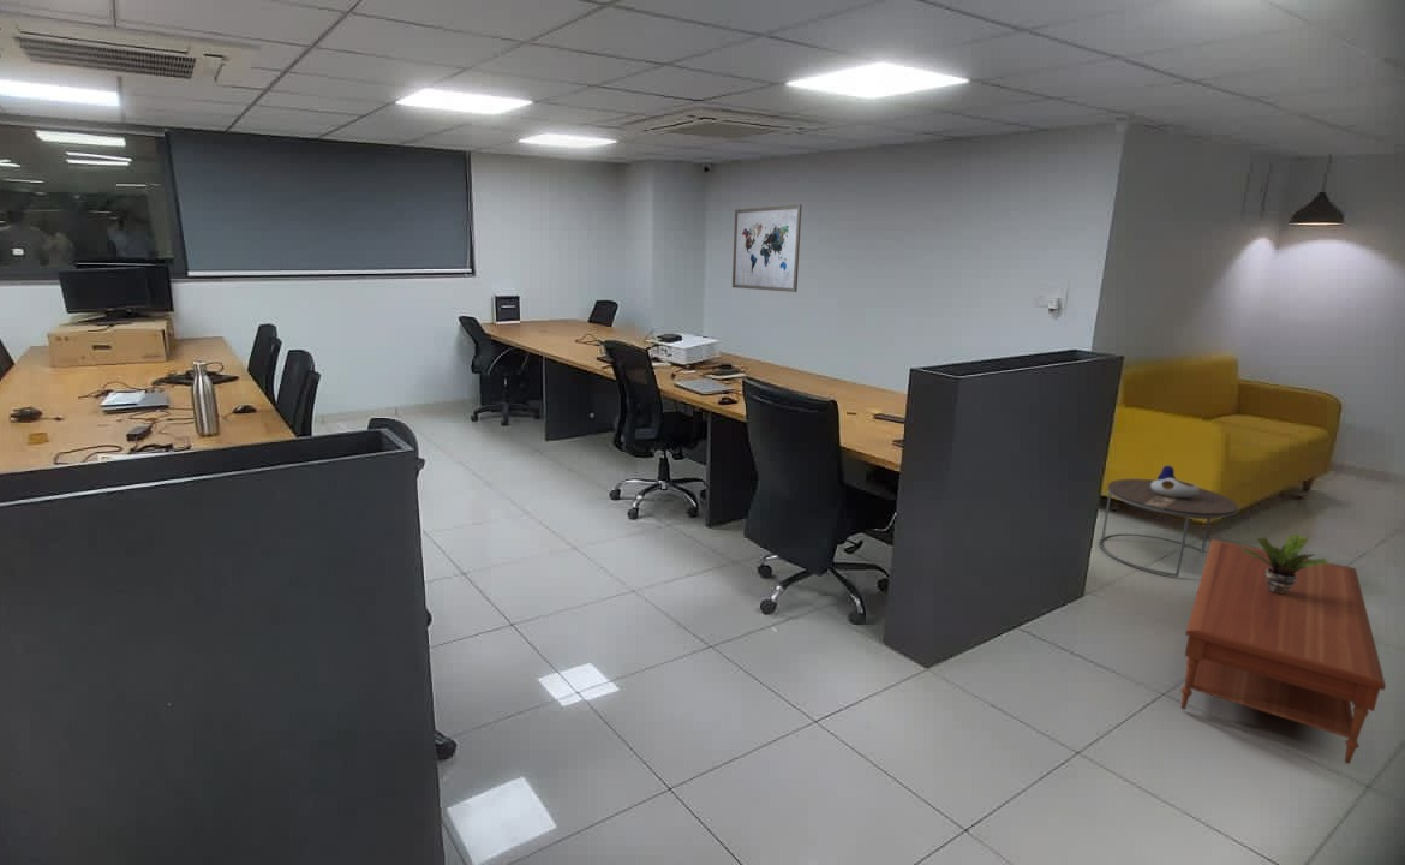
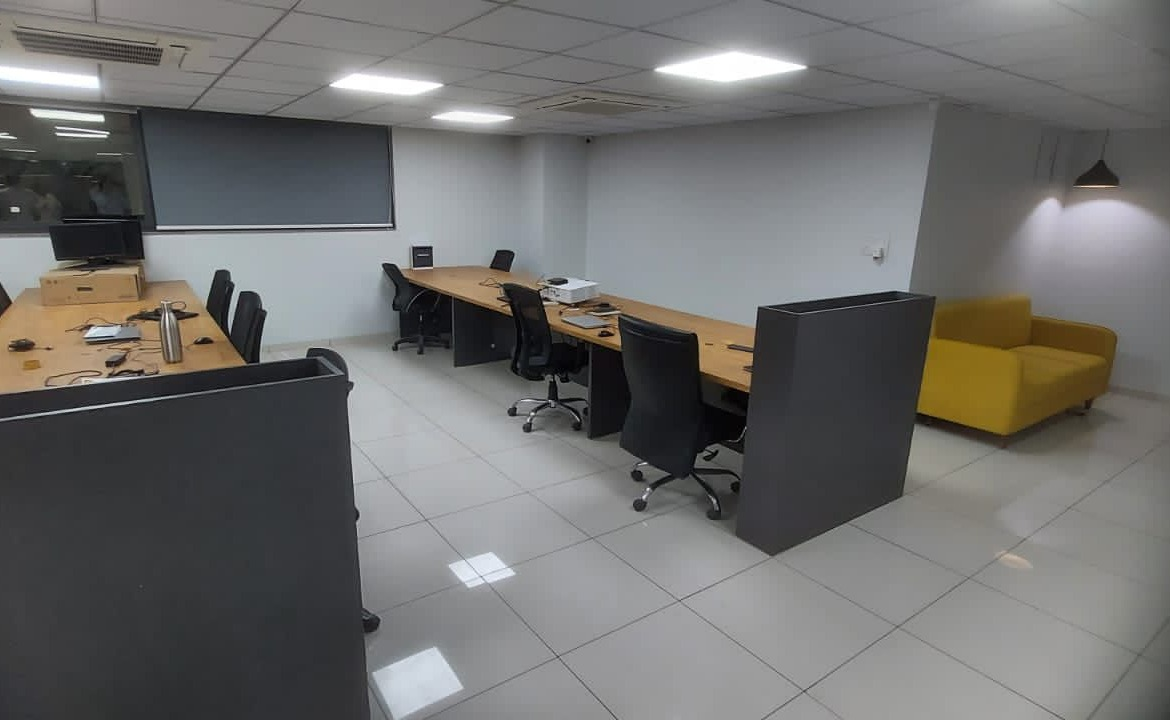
- wall art (764, 249)
- potted plant (1280, 565)
- coffee table (1272, 632)
- side table (1166, 513)
